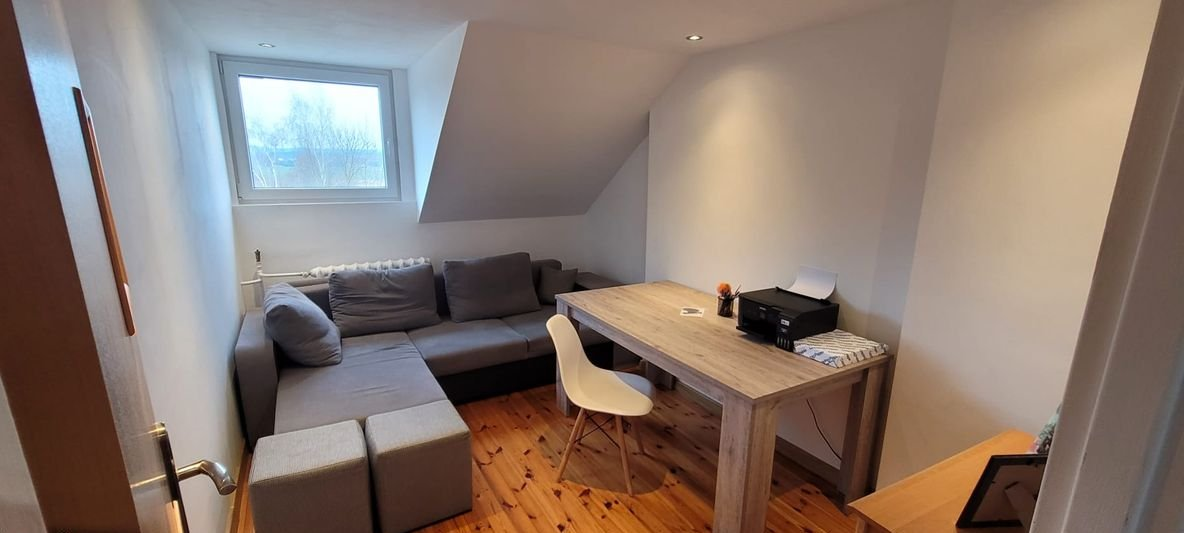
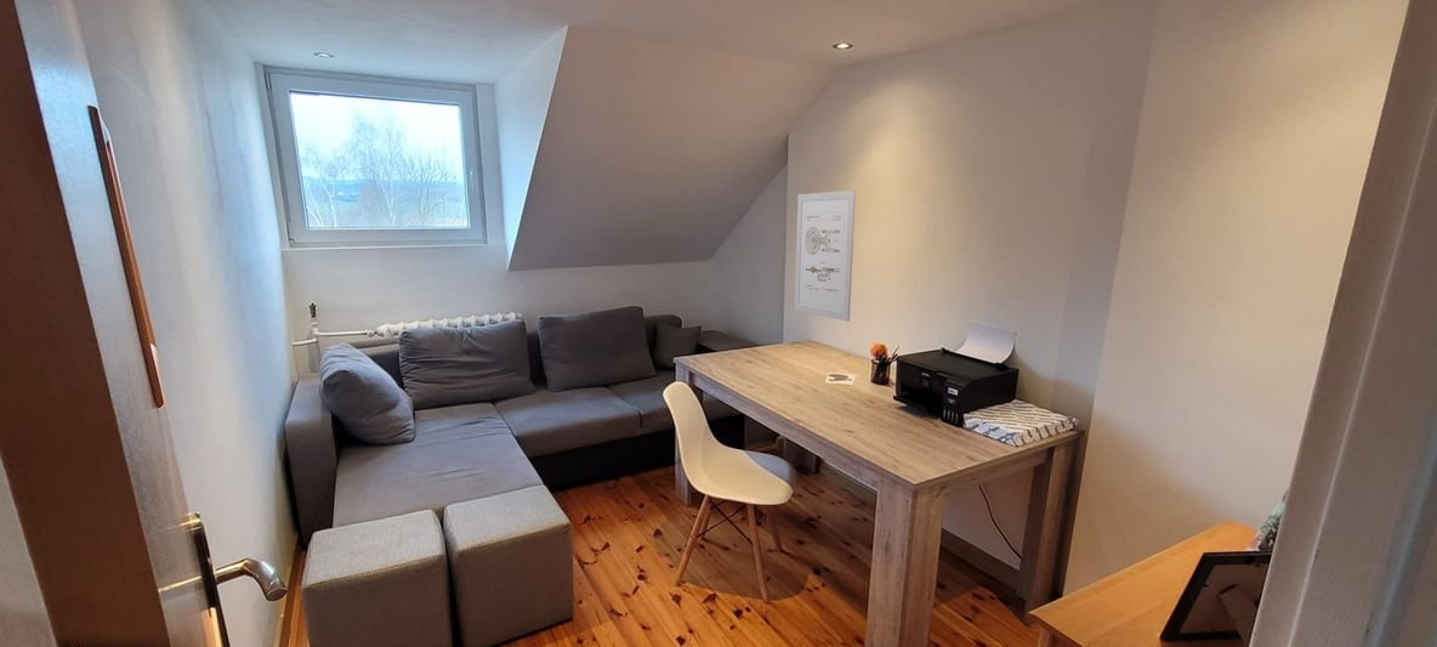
+ wall art (822, 255)
